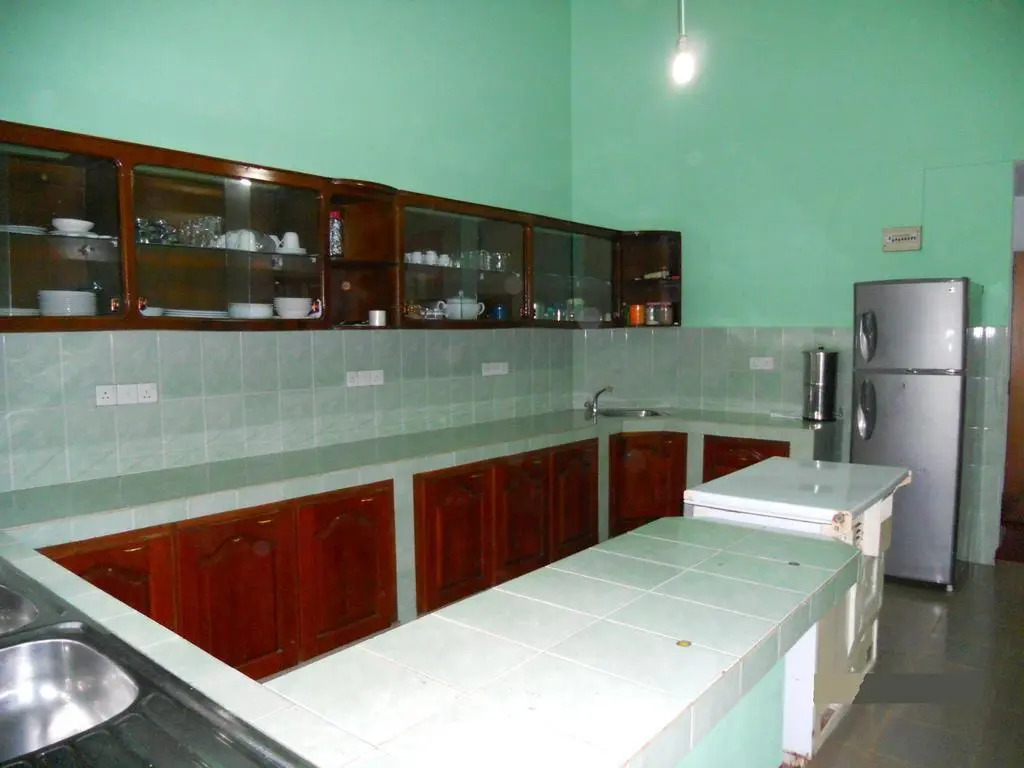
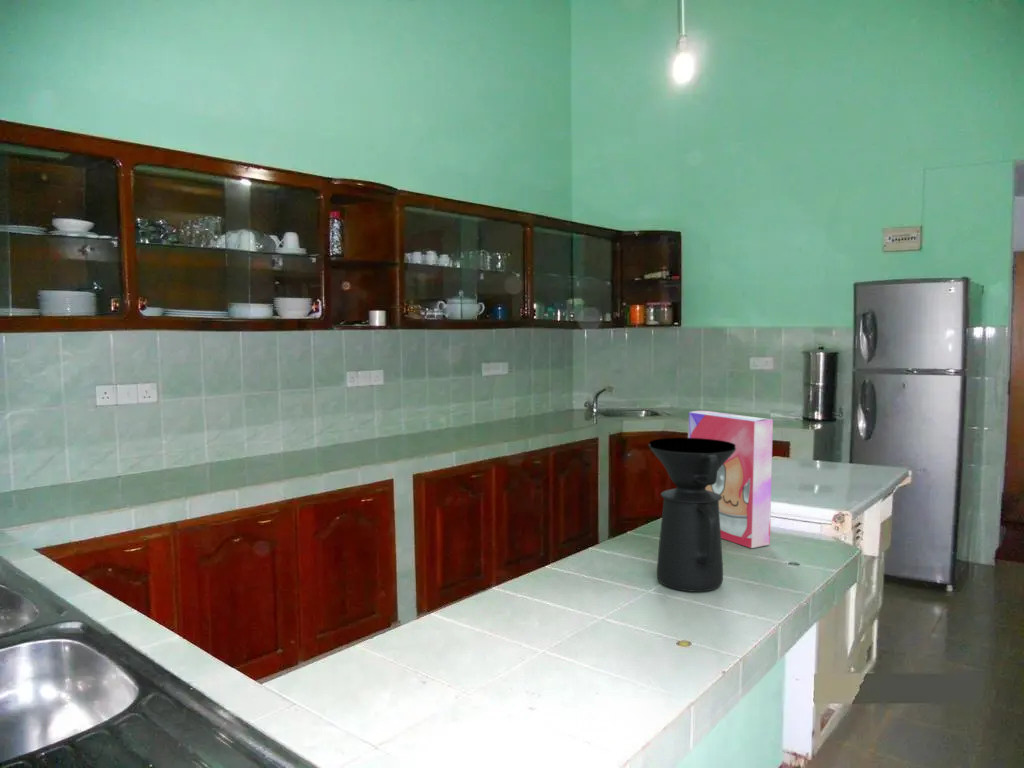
+ coffee maker (690, 513)
+ cereal box (727, 475)
